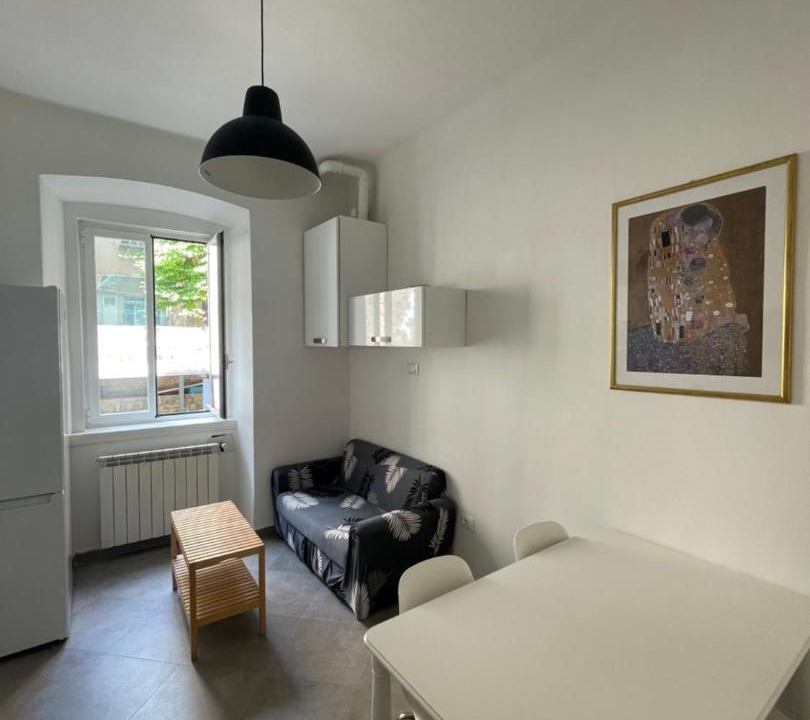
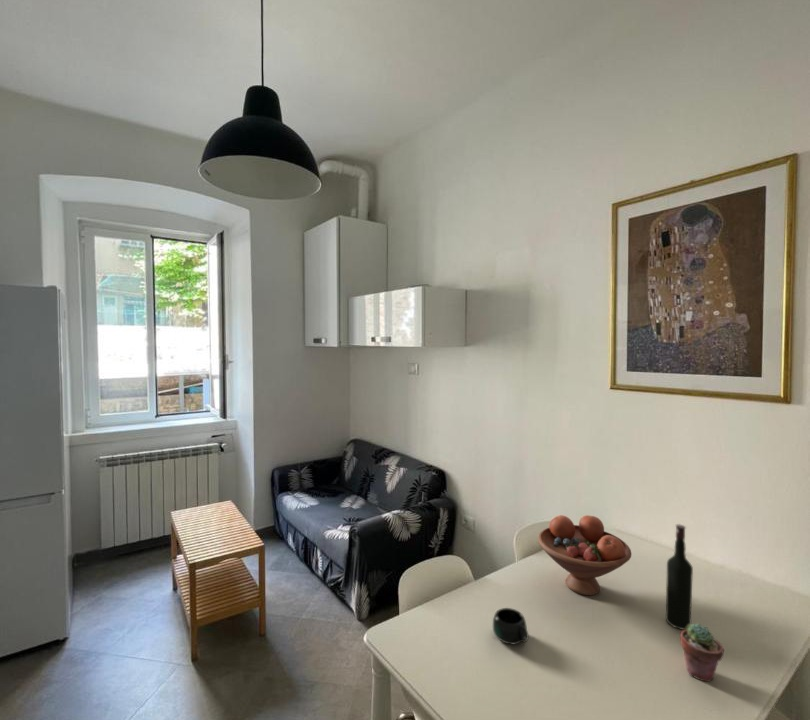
+ potted succulent (700, 649)
+ fruit bowl (582, 556)
+ wine bottle (679, 574)
+ mug (512, 628)
